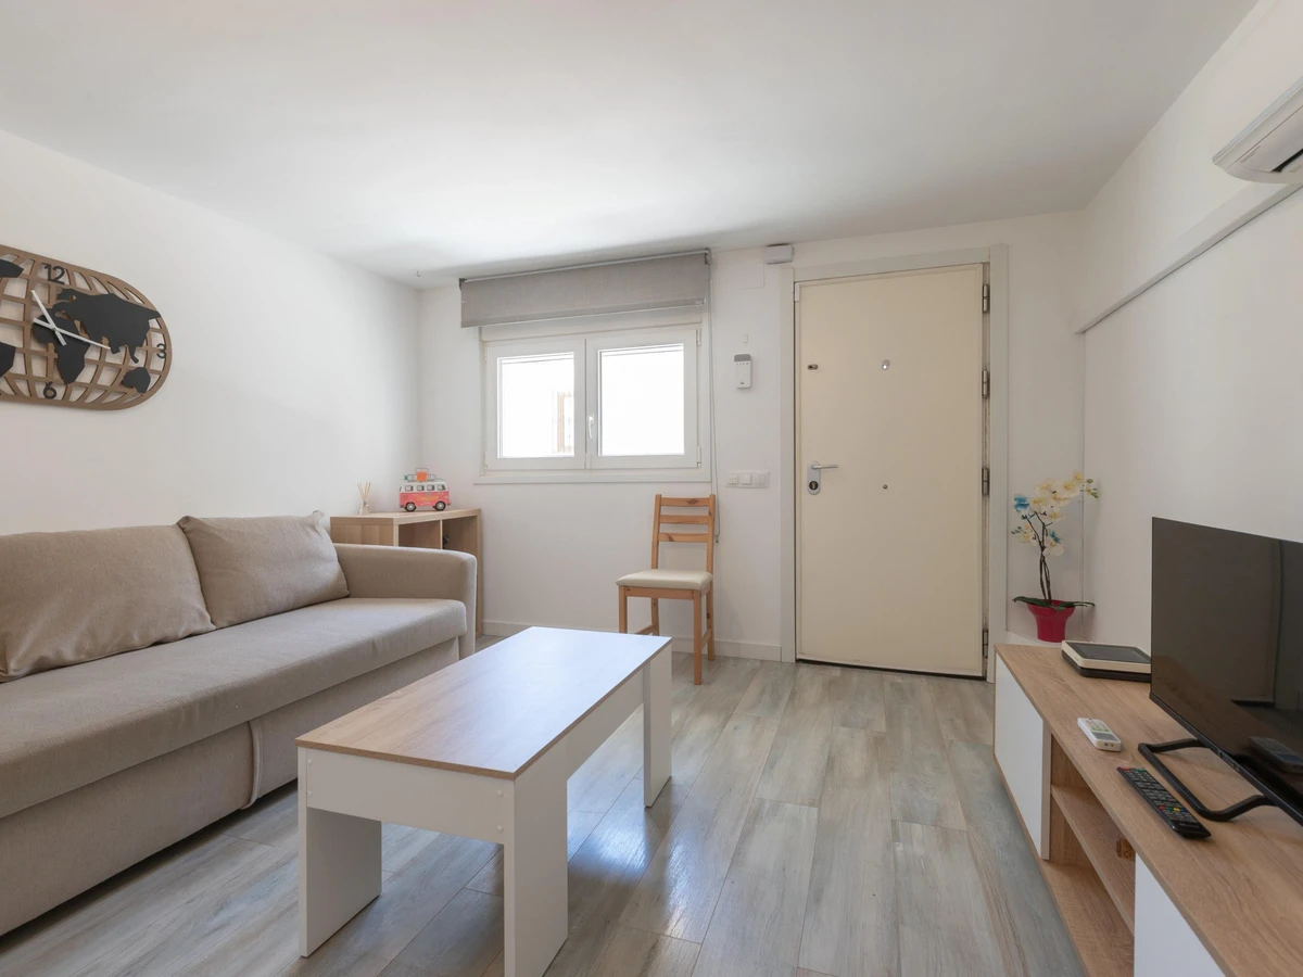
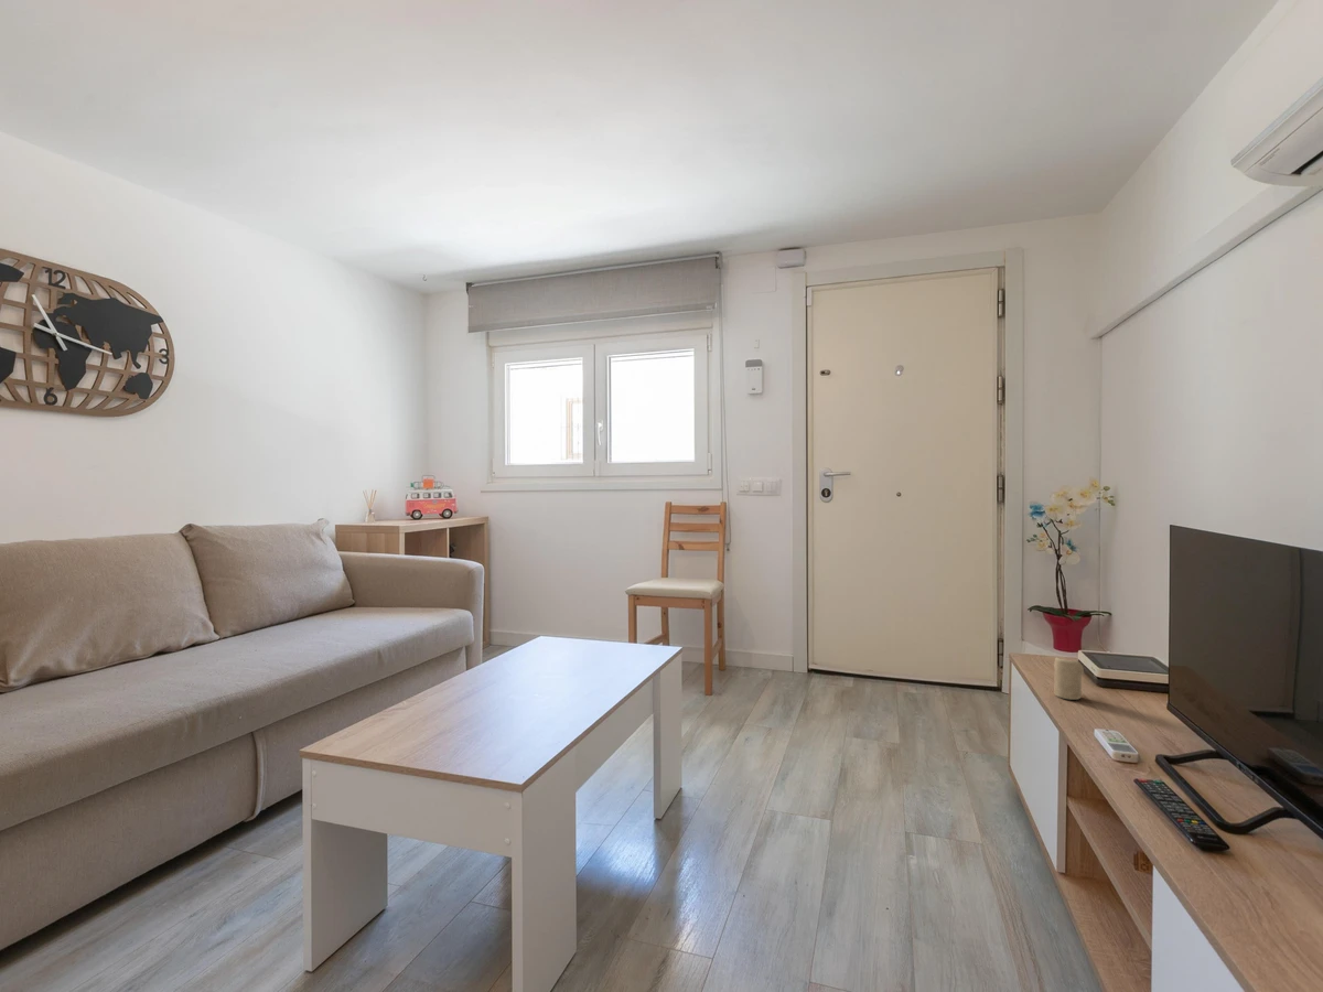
+ candle (1067, 677)
